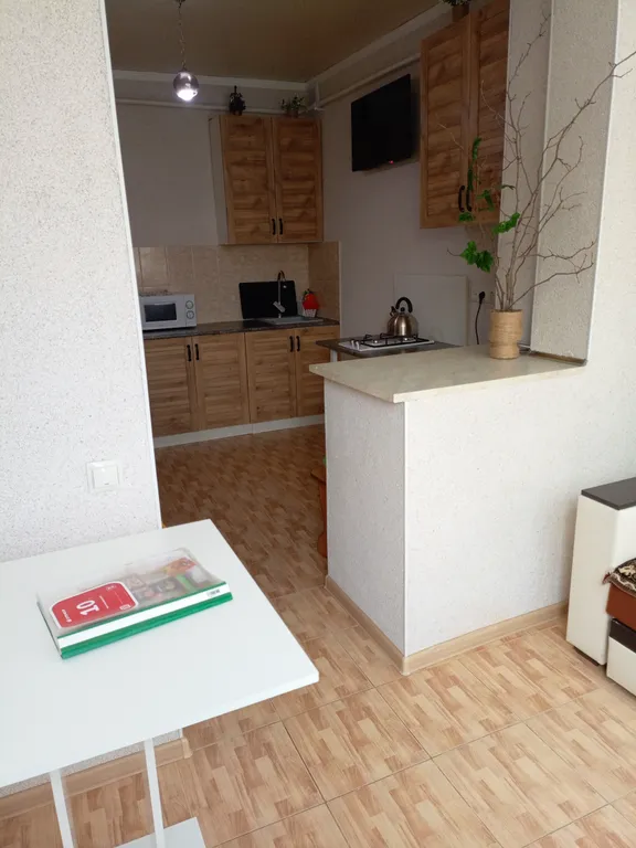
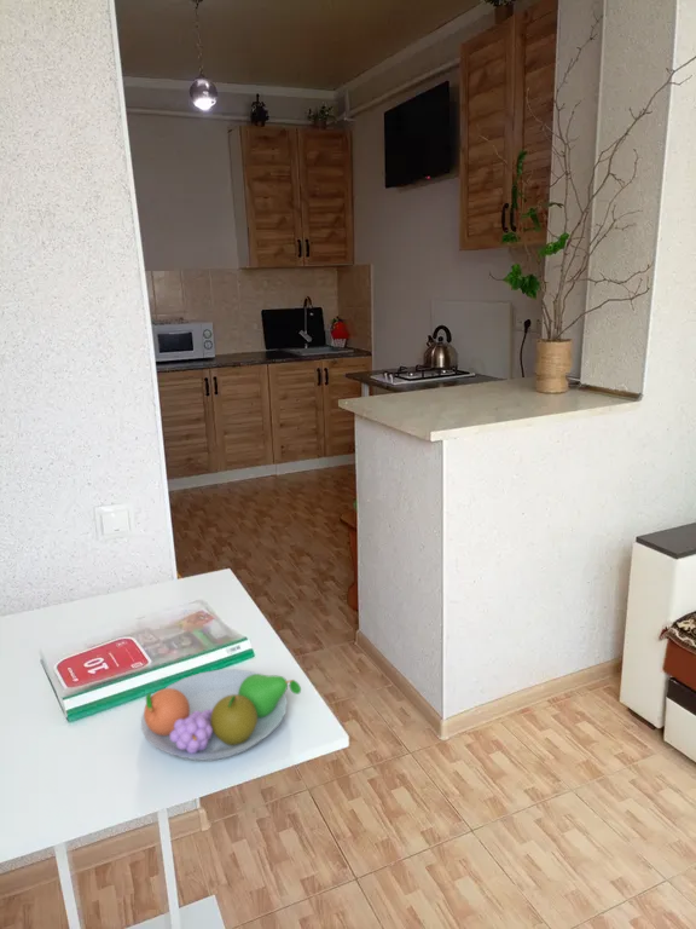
+ fruit bowl (219, 698)
